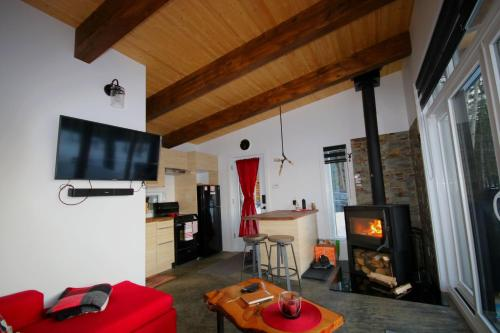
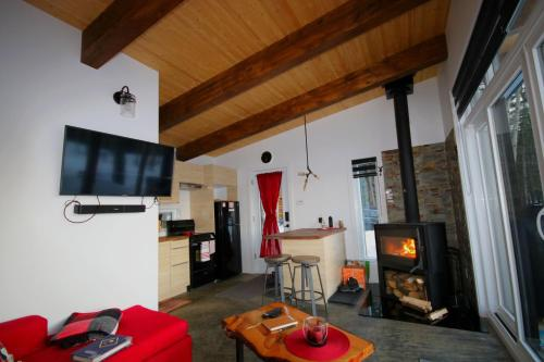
+ book (102, 348)
